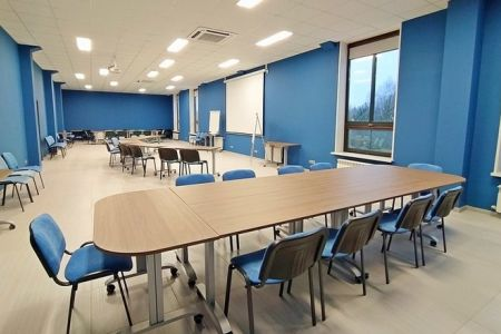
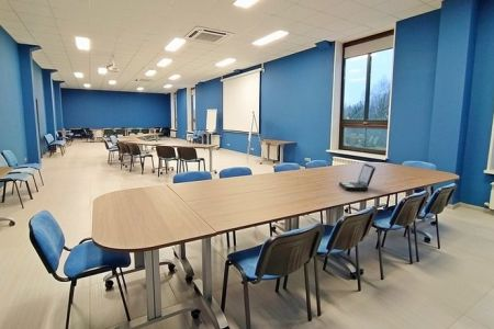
+ laptop (359, 175)
